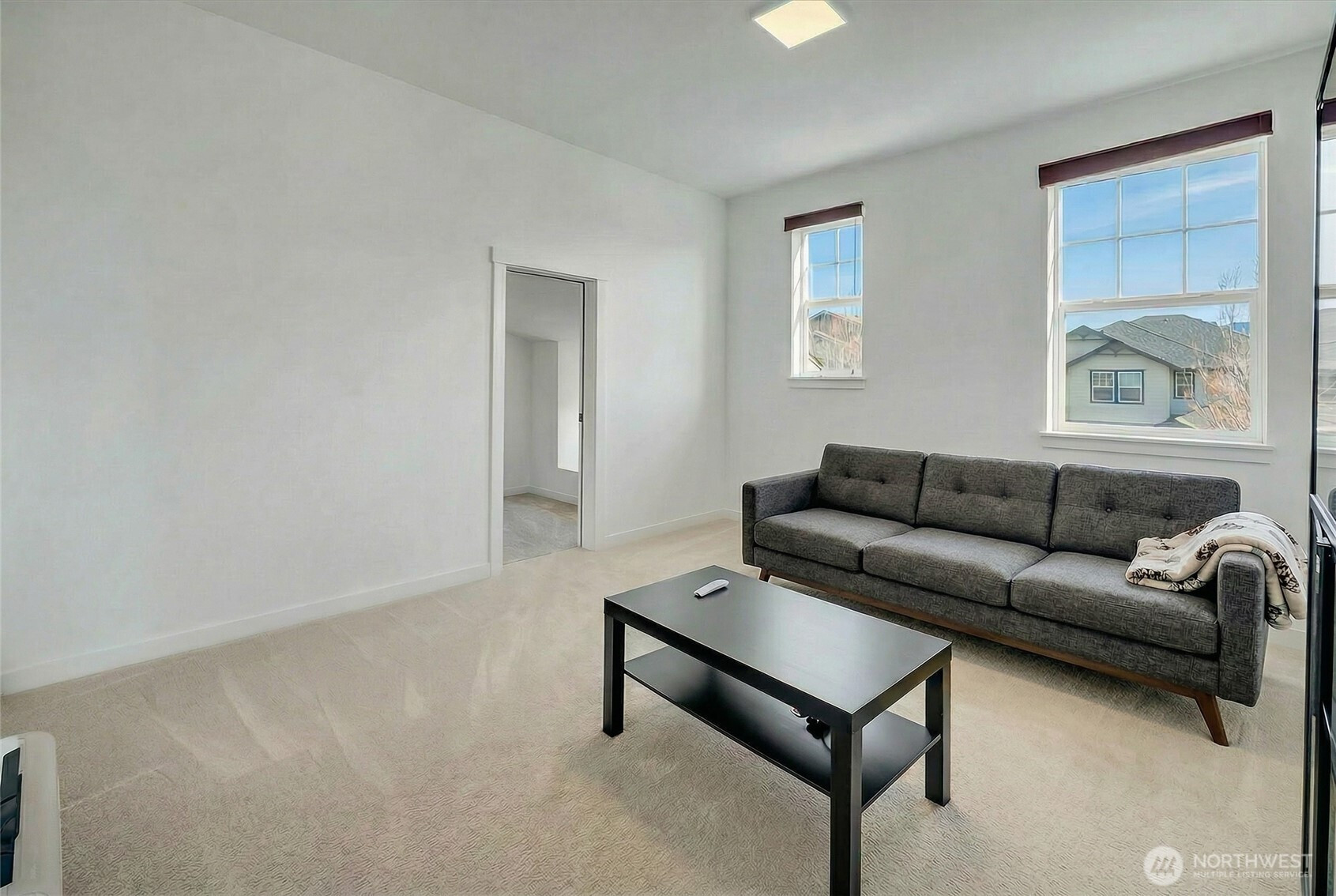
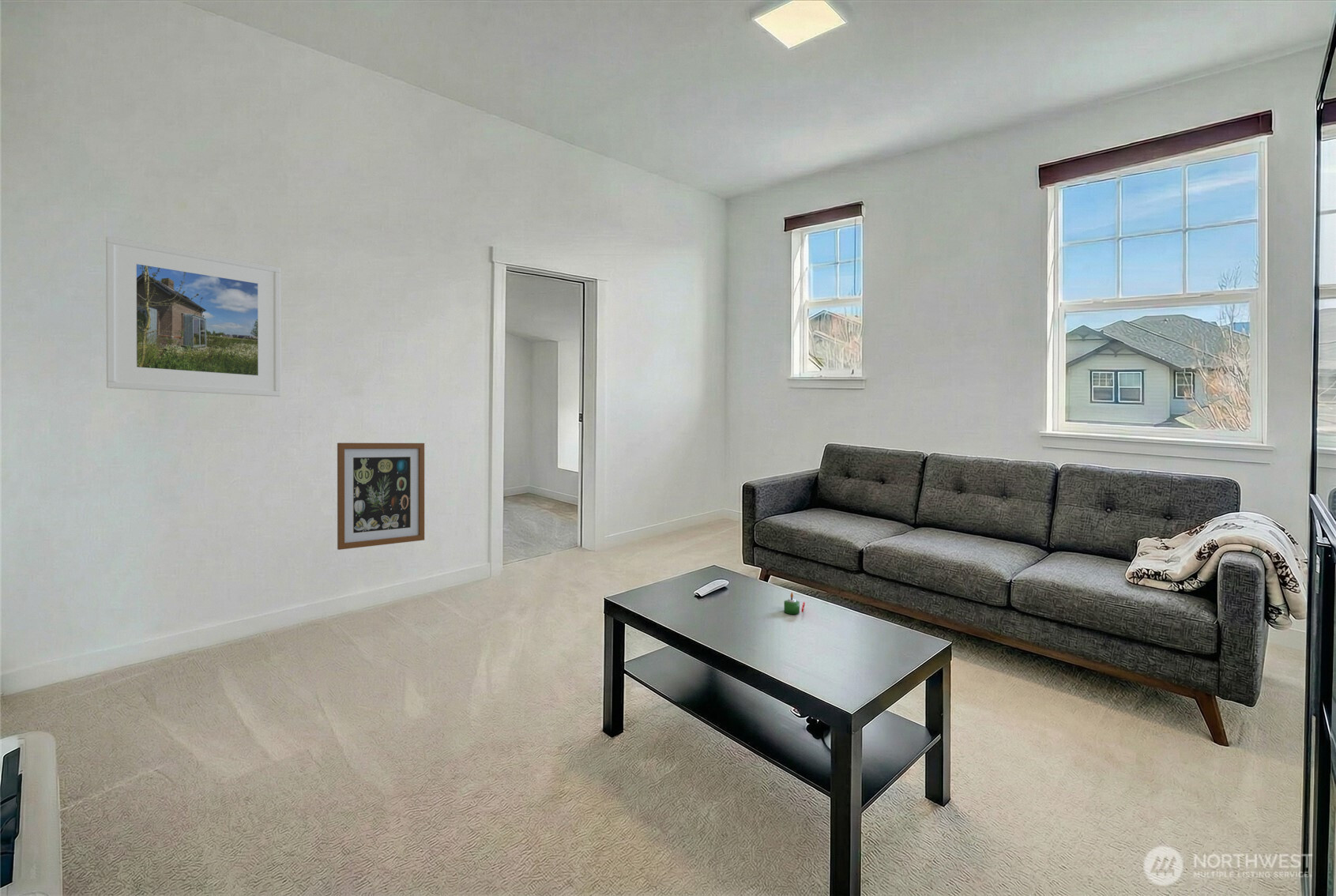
+ wall art (382, 493)
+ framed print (200, 322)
+ candle (798, 603)
